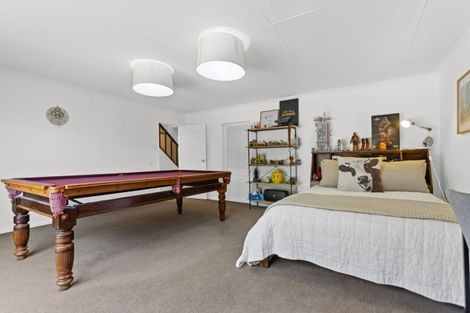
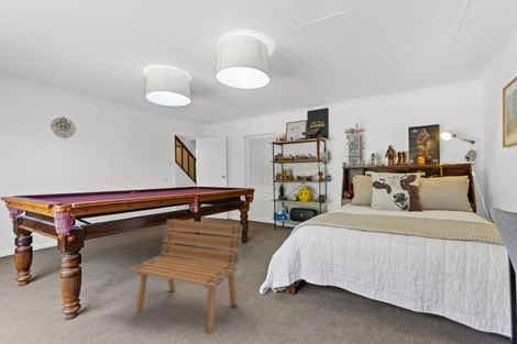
+ bench (188, 266)
